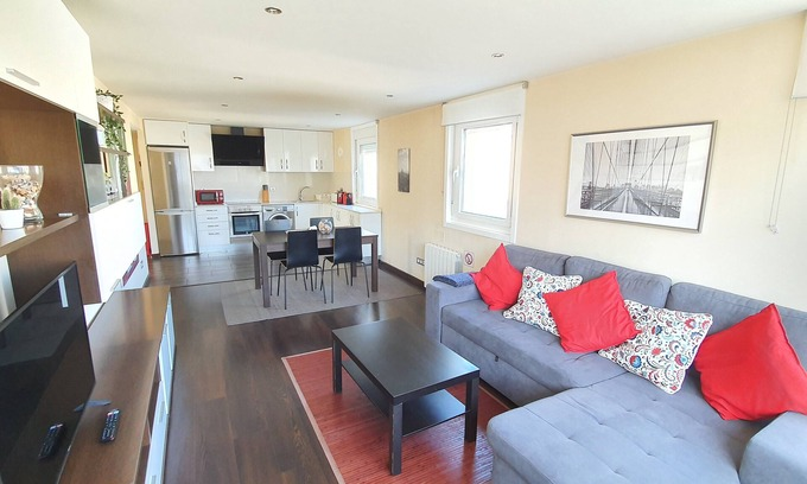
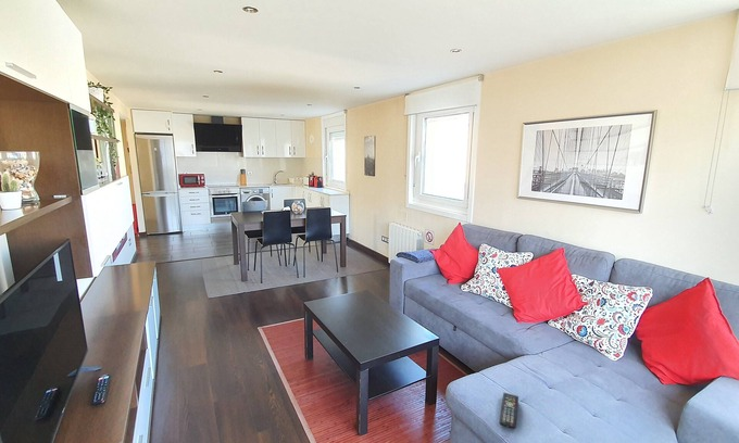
+ remote control (509, 408)
